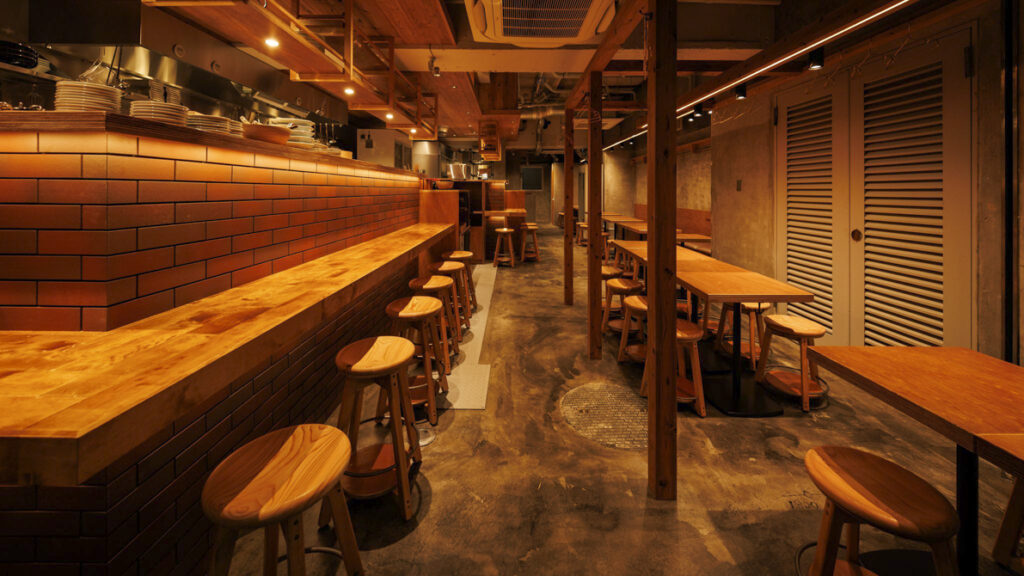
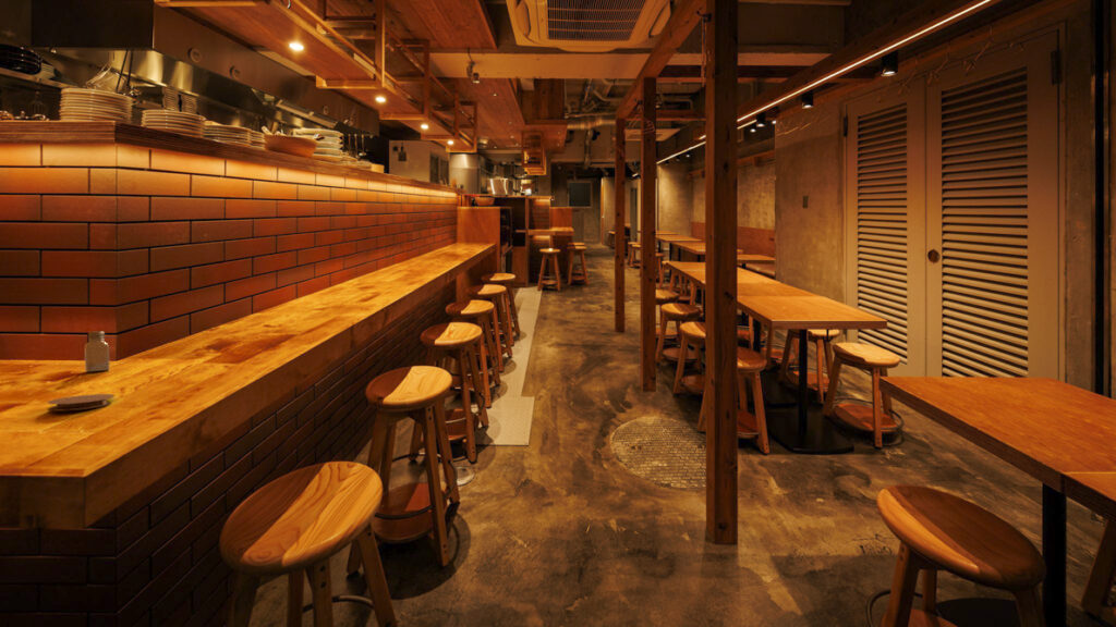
+ saltshaker (97, 351)
+ coaster (82, 402)
